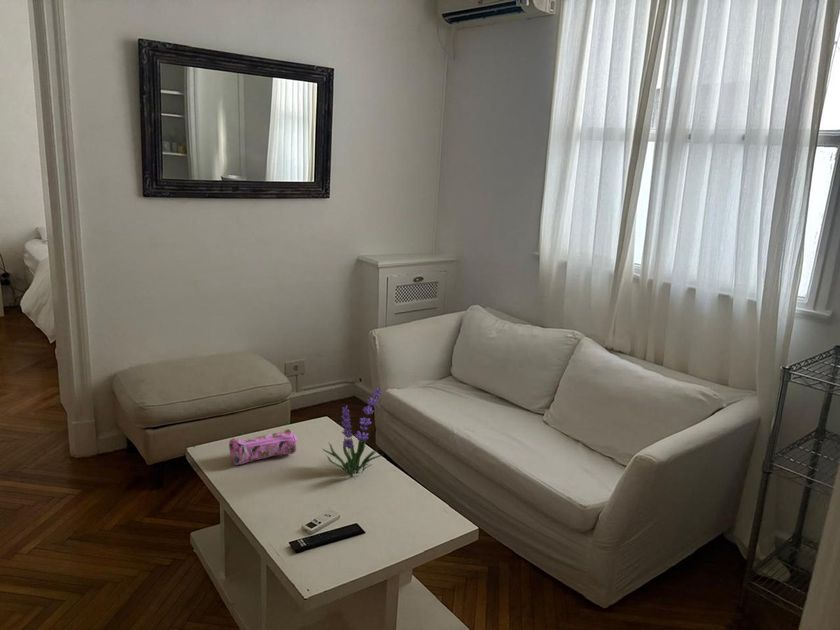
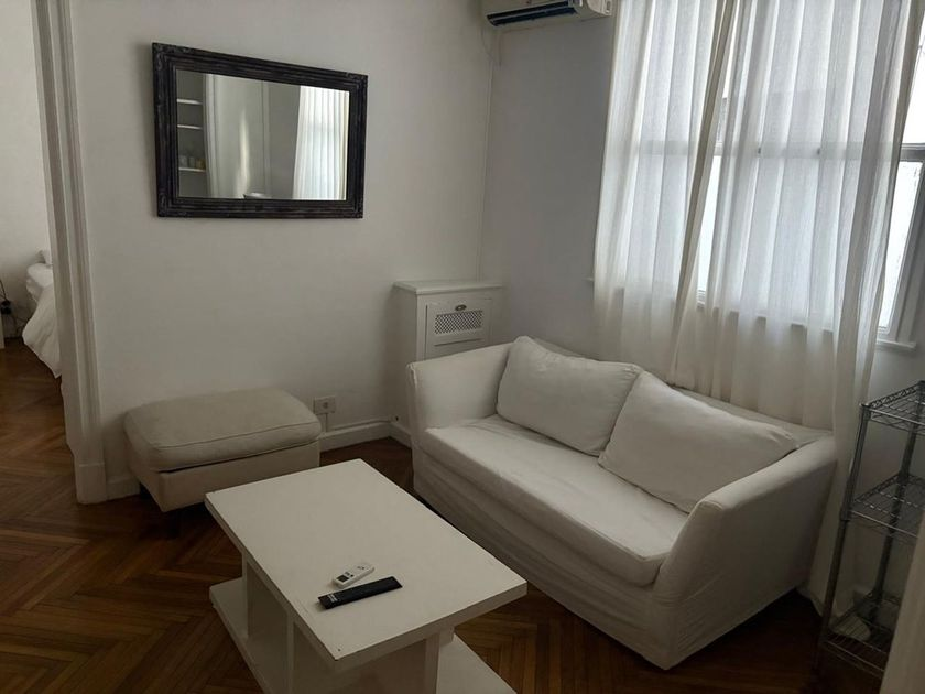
- plant (357, 431)
- pencil case (263, 446)
